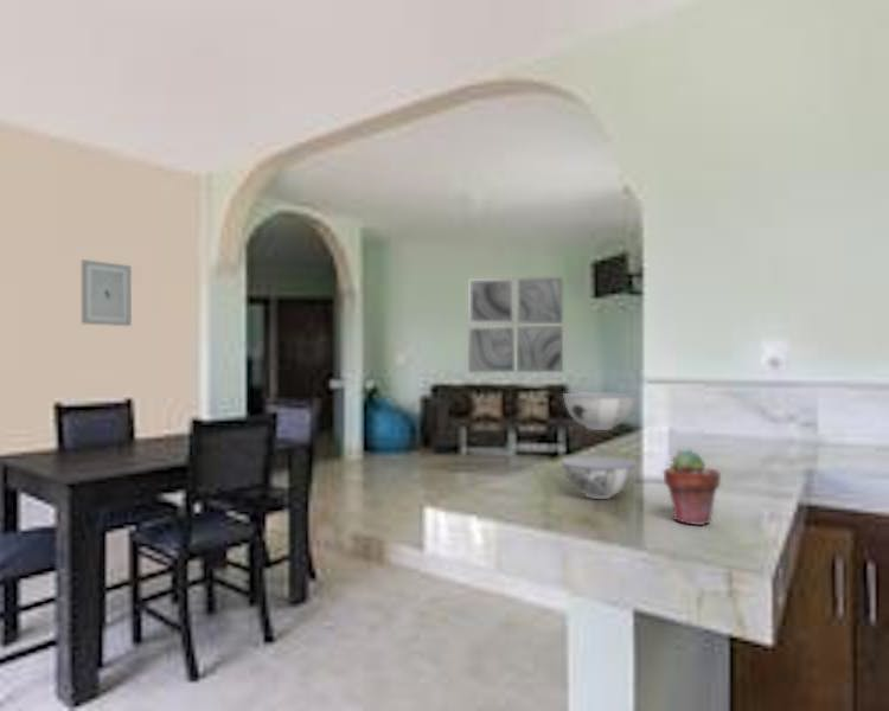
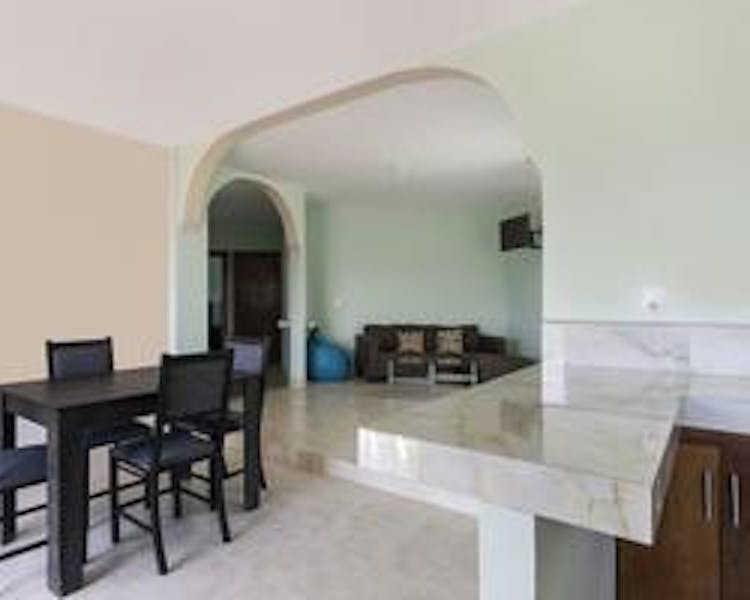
- wall art (513, 326)
- wall art (107, 294)
- potted succulent (691, 485)
- bowl (599, 457)
